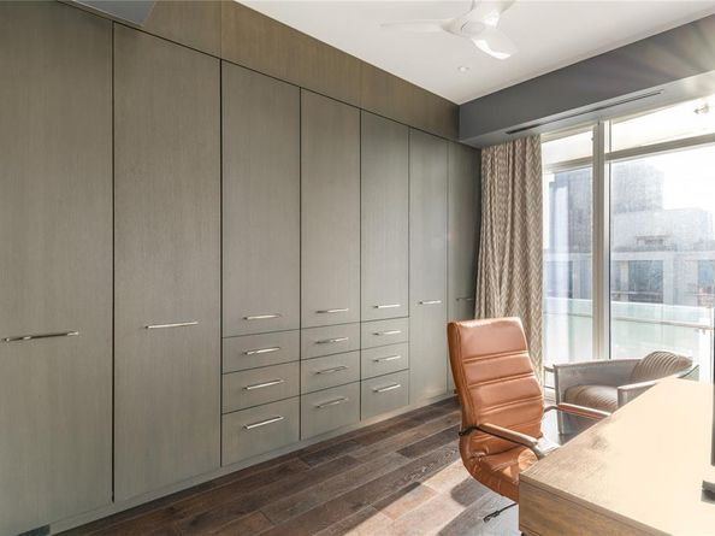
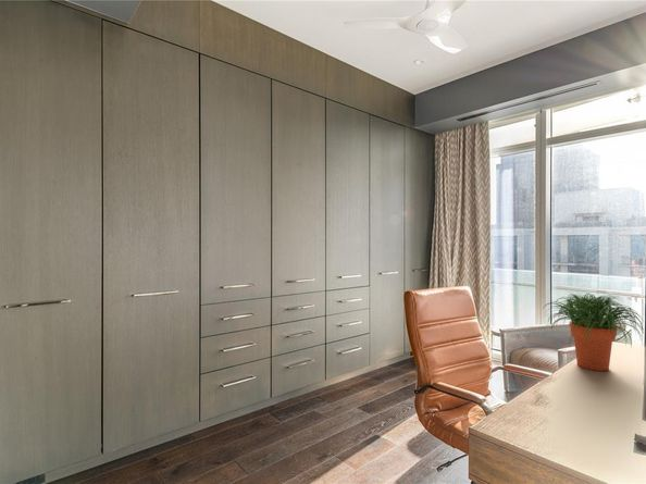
+ potted plant (594, 330)
